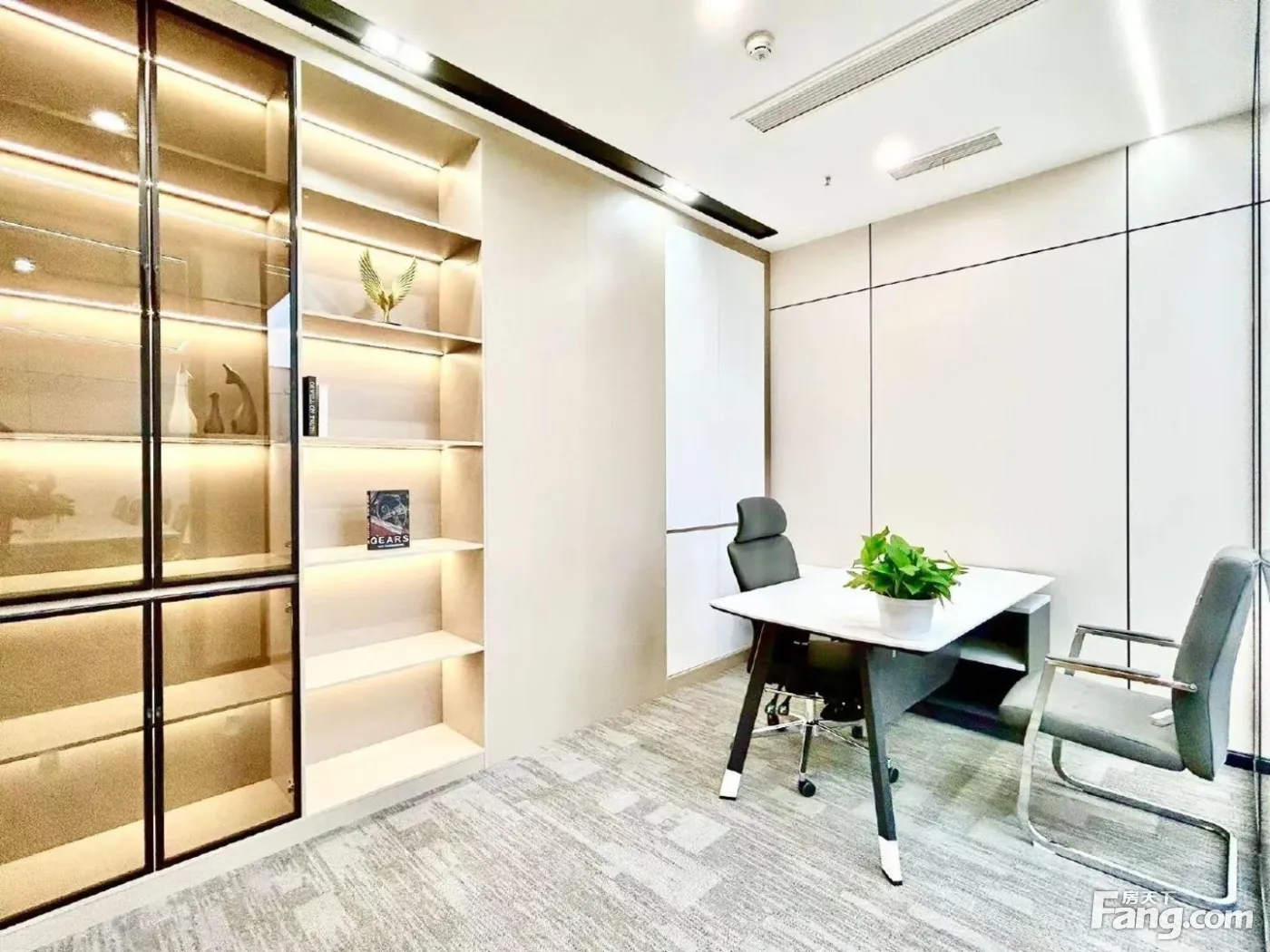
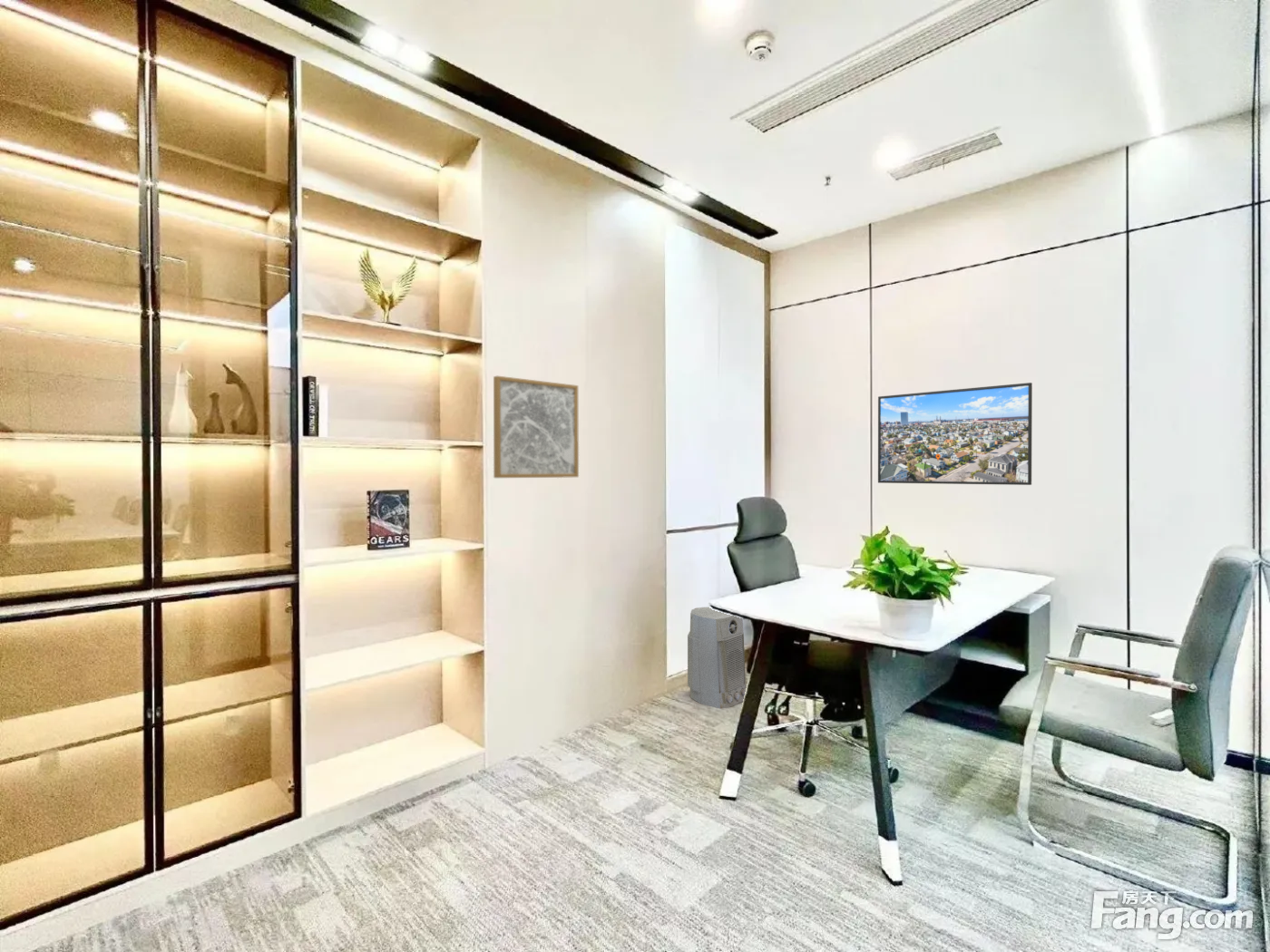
+ air purifier (715, 654)
+ wall art (538, 429)
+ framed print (948, 437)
